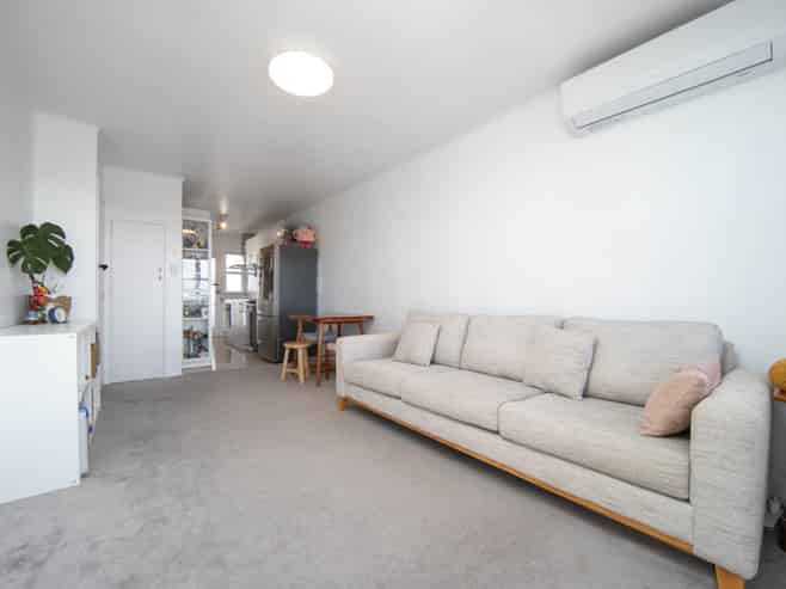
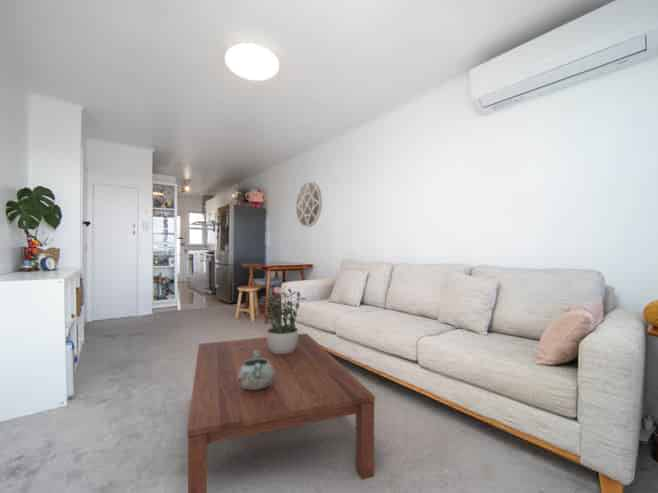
+ home mirror (308, 204)
+ coffee table (268, 396)
+ potted plant (283, 319)
+ decorative bowl (256, 370)
